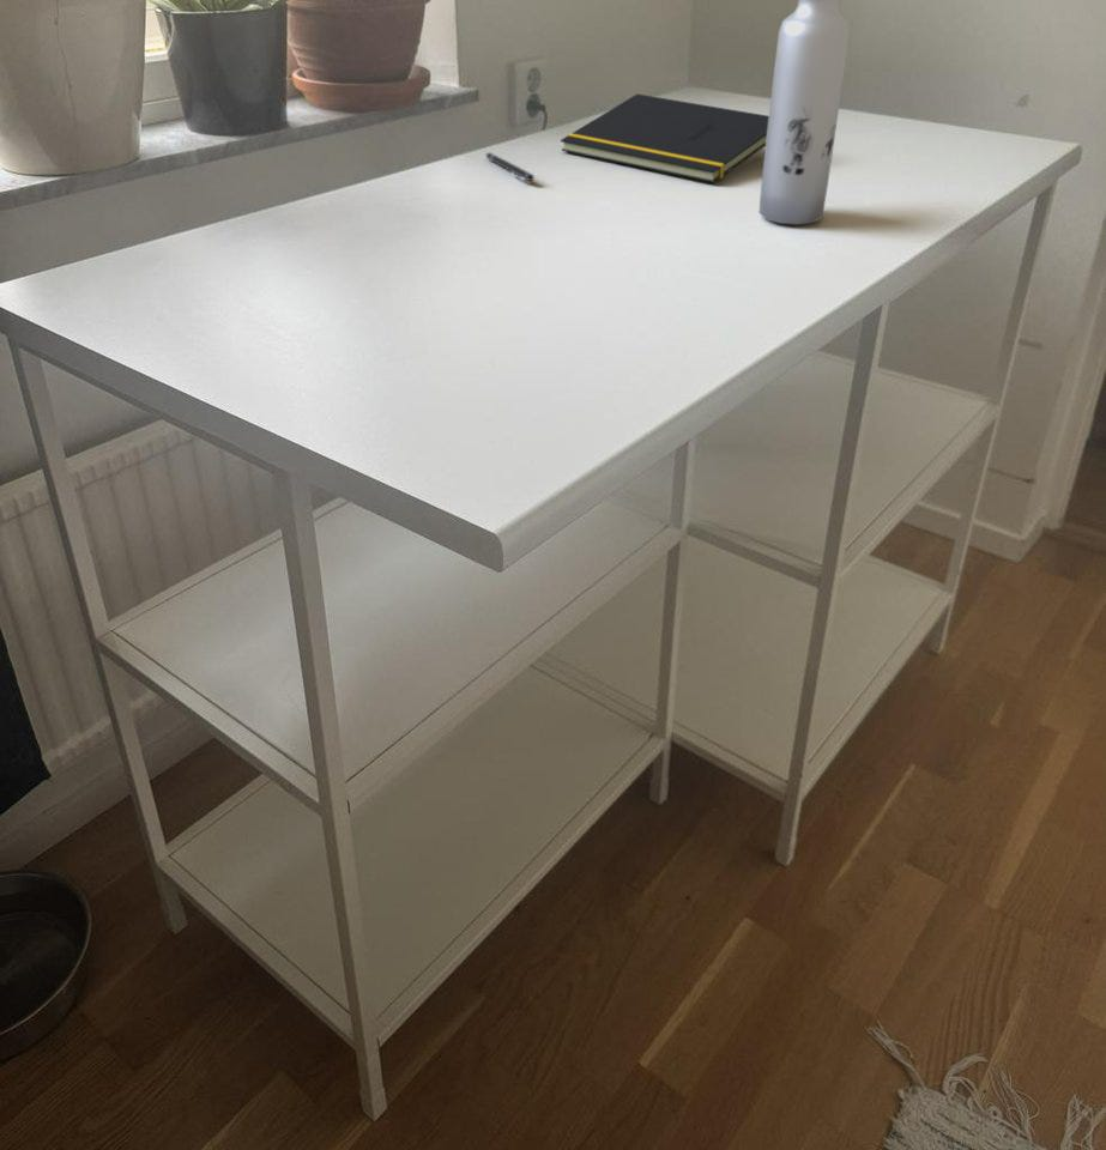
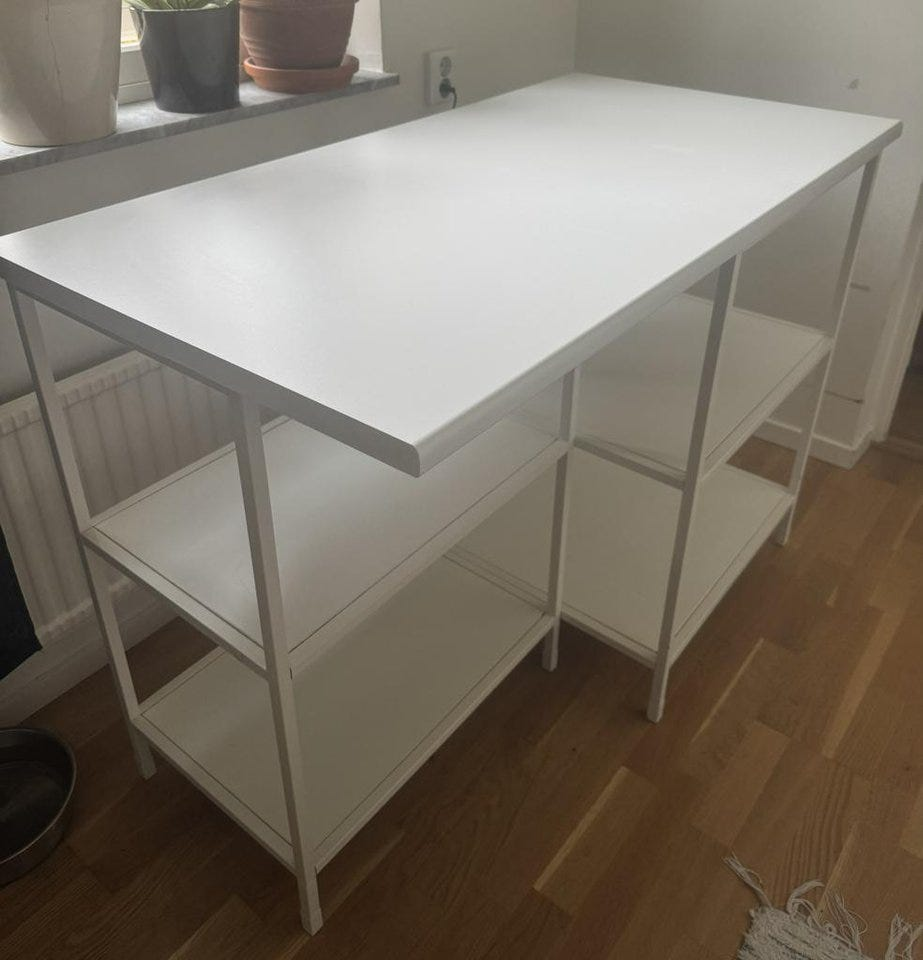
- pen (507, 165)
- water bottle (806, 91)
- notepad (672, 134)
